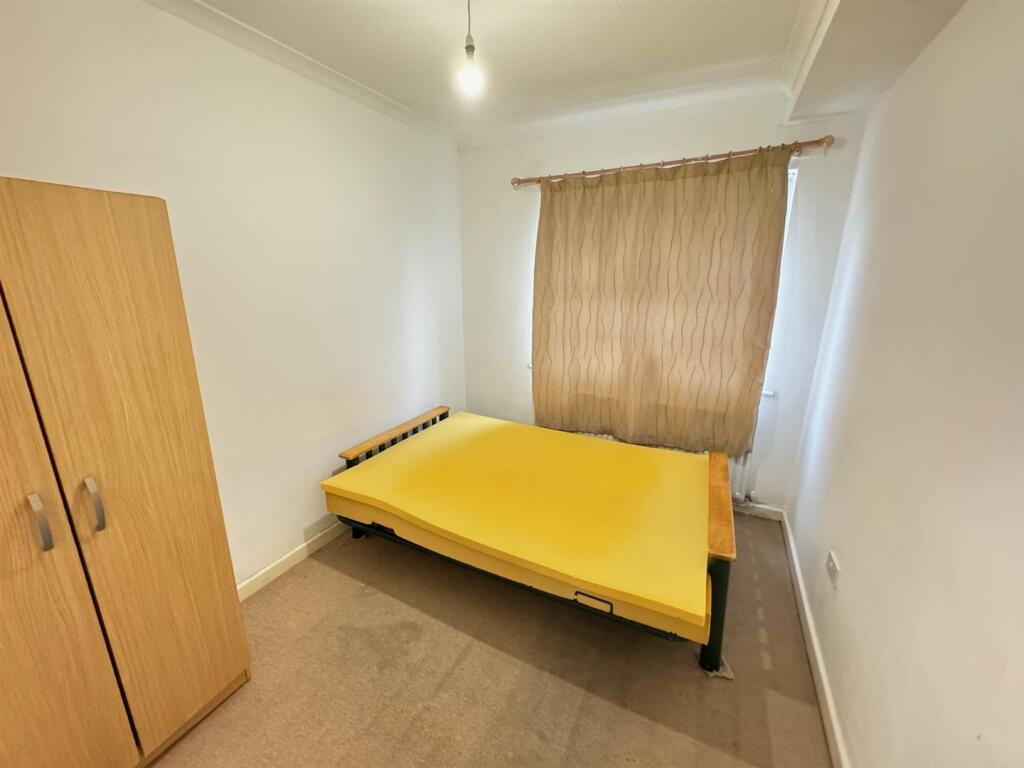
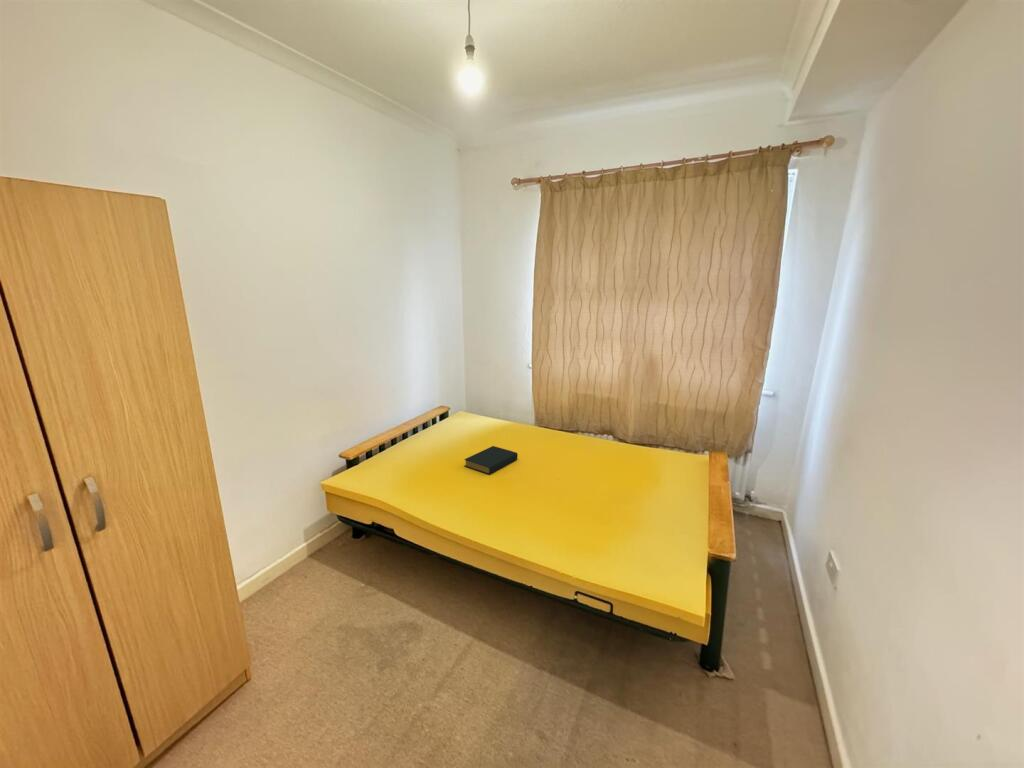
+ hardback book (491, 459)
